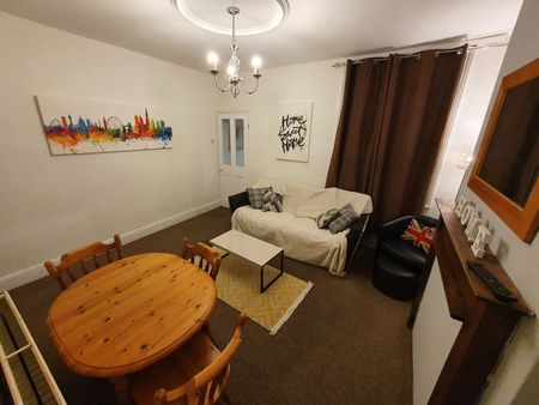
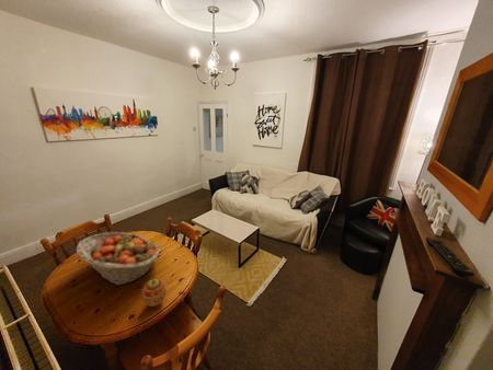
+ decorative egg (154, 291)
+ fruit basket (122, 253)
